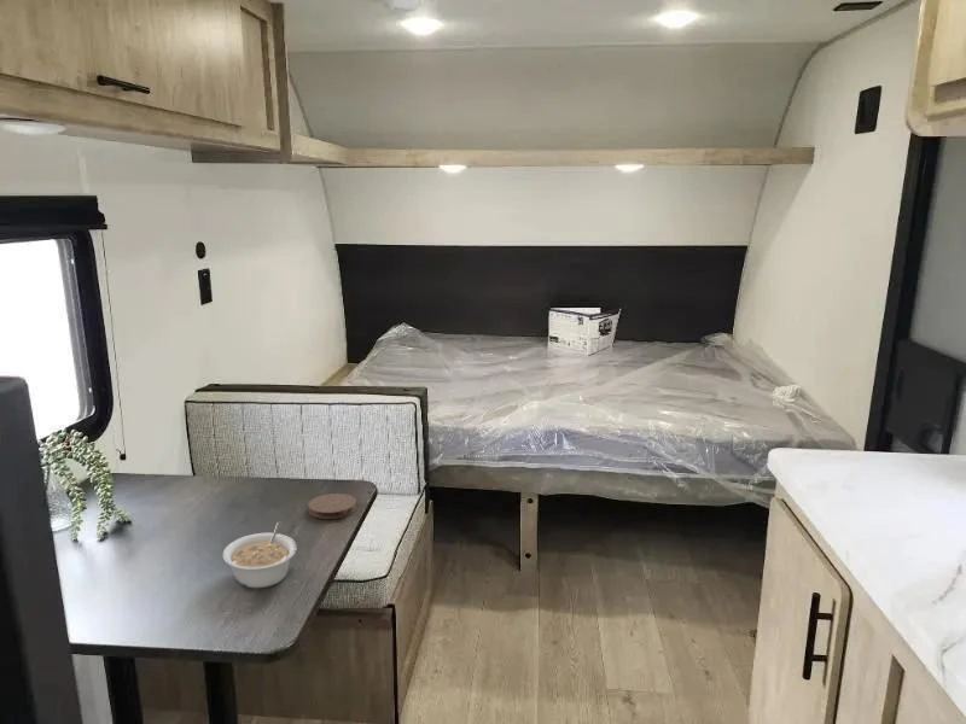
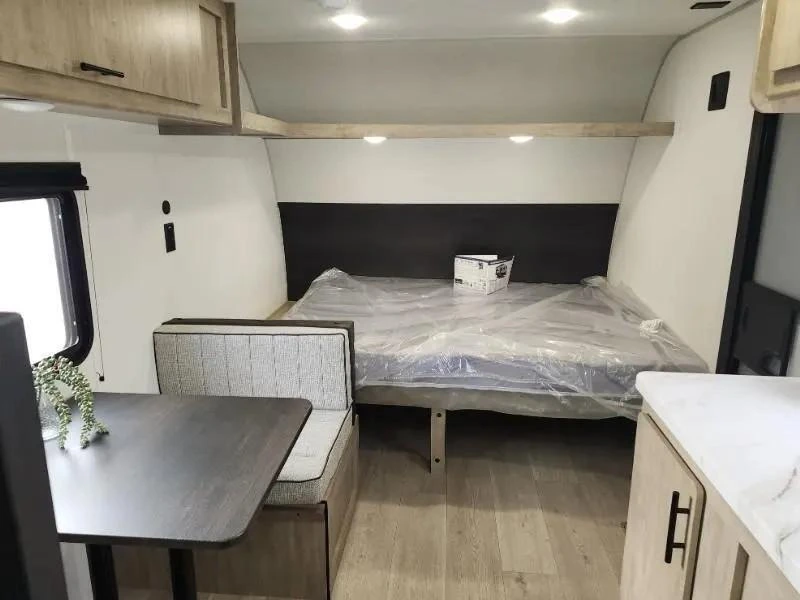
- coaster (332, 506)
- legume (260, 557)
